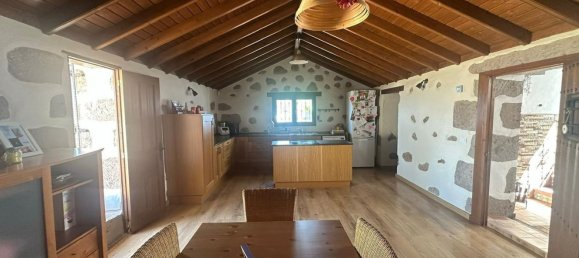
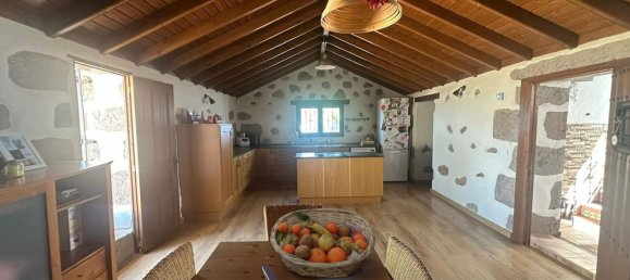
+ fruit basket (322, 240)
